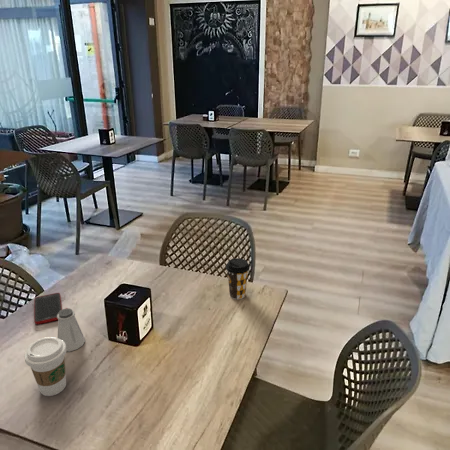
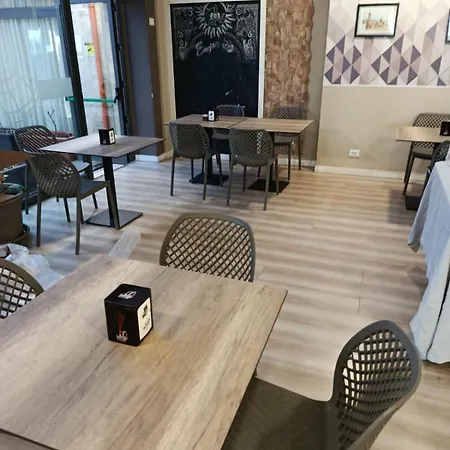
- coffee cup (48, 367)
- coffee cup (237, 279)
- saltshaker (68, 327)
- cell phone (48, 307)
